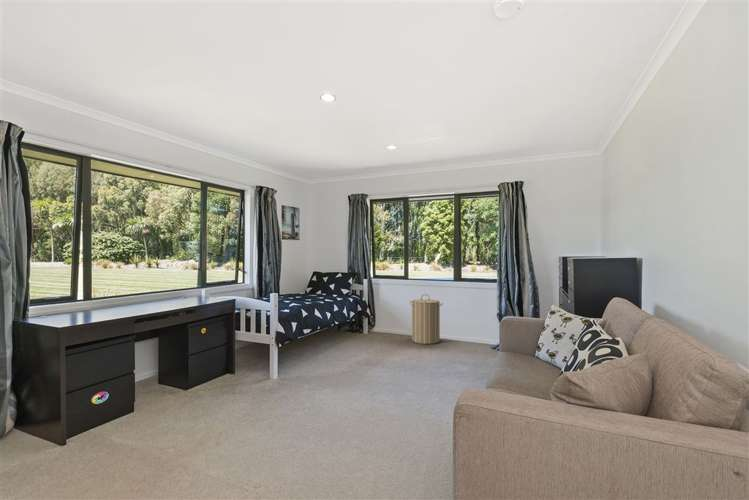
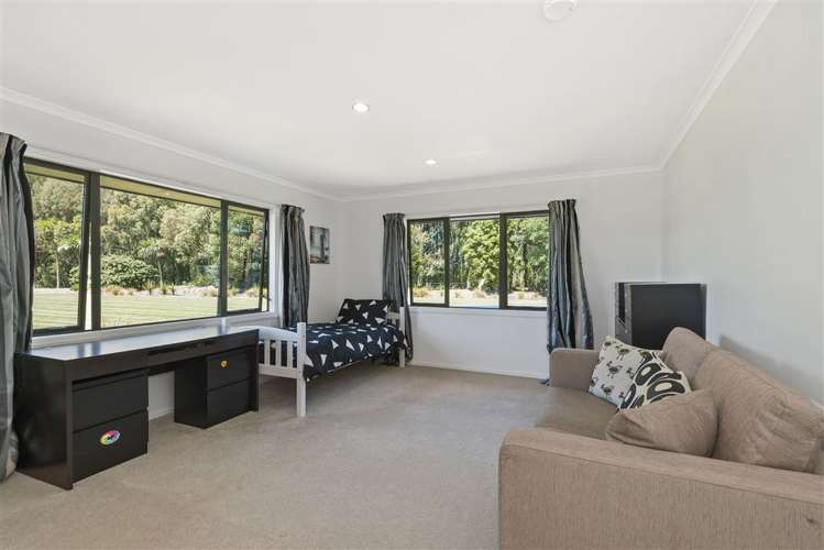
- laundry hamper (425, 317)
